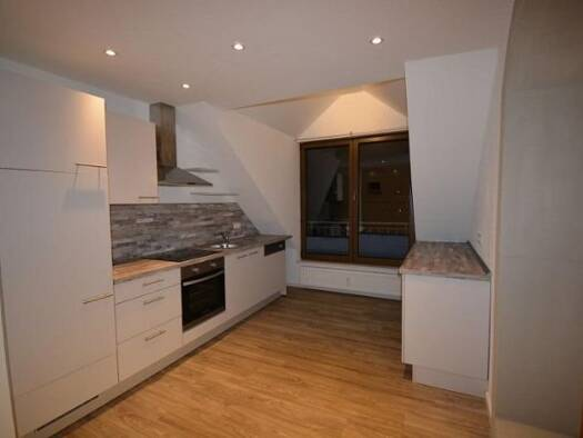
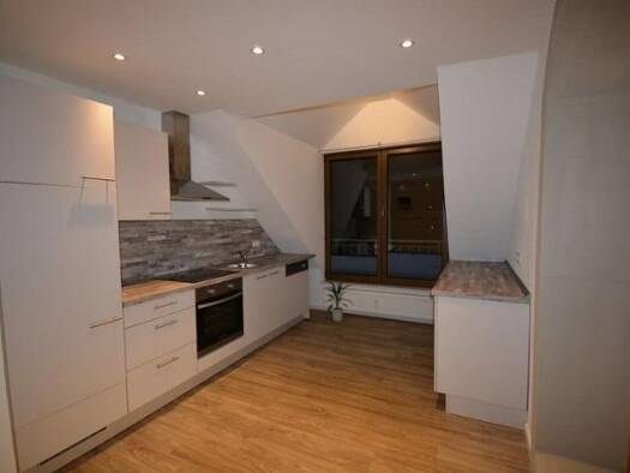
+ indoor plant (336, 298)
